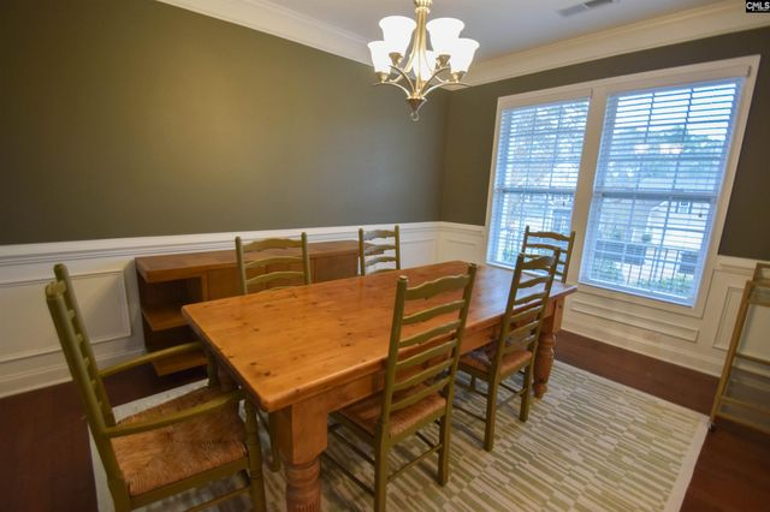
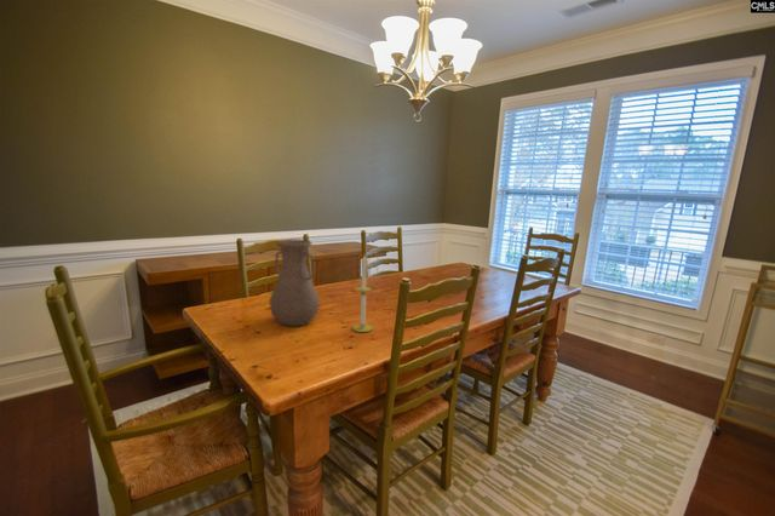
+ candle (363, 291)
+ vase (294, 281)
